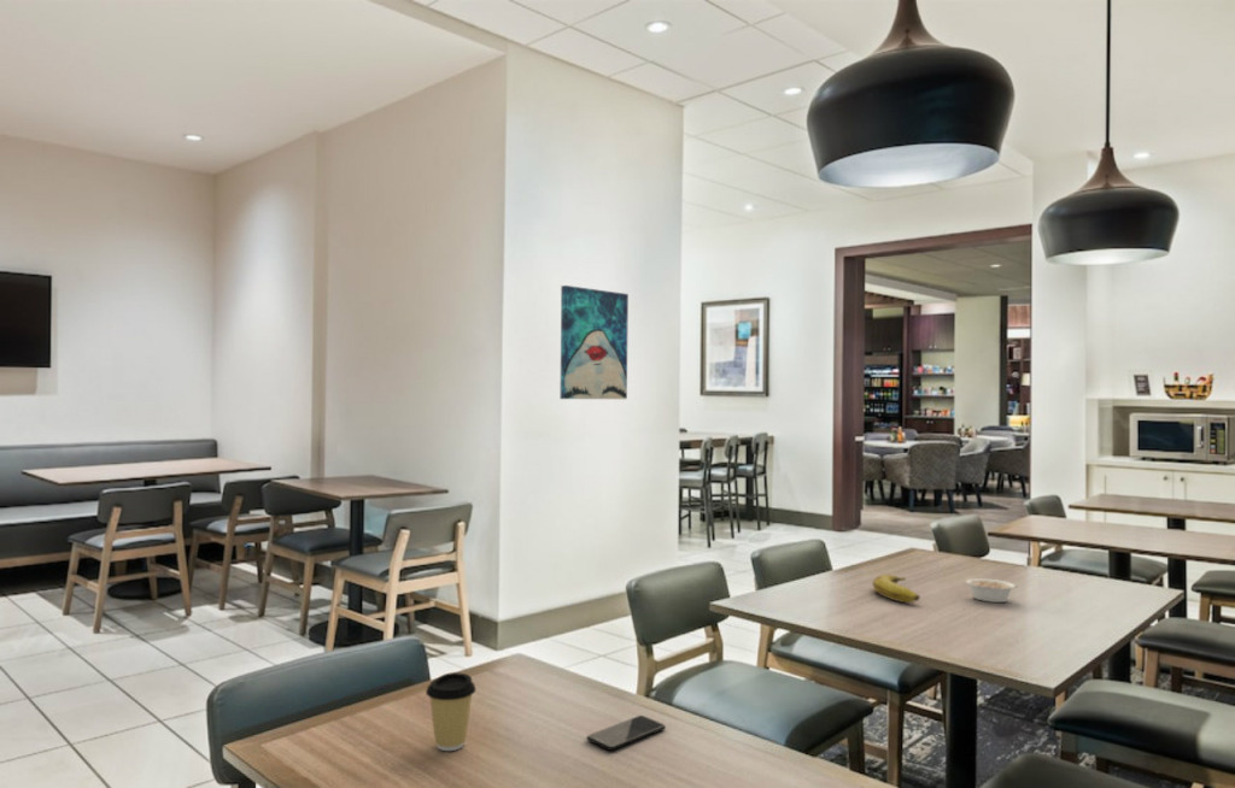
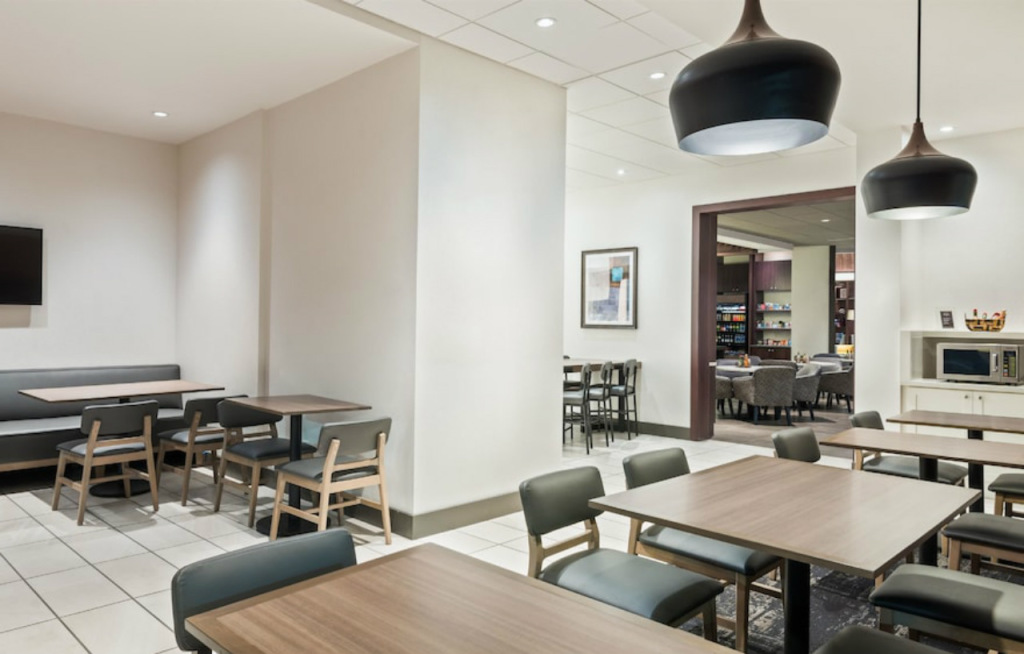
- coffee cup (450, 712)
- wall art (595, 345)
- legume (991, 589)
- banana (899, 586)
- smartphone (626, 731)
